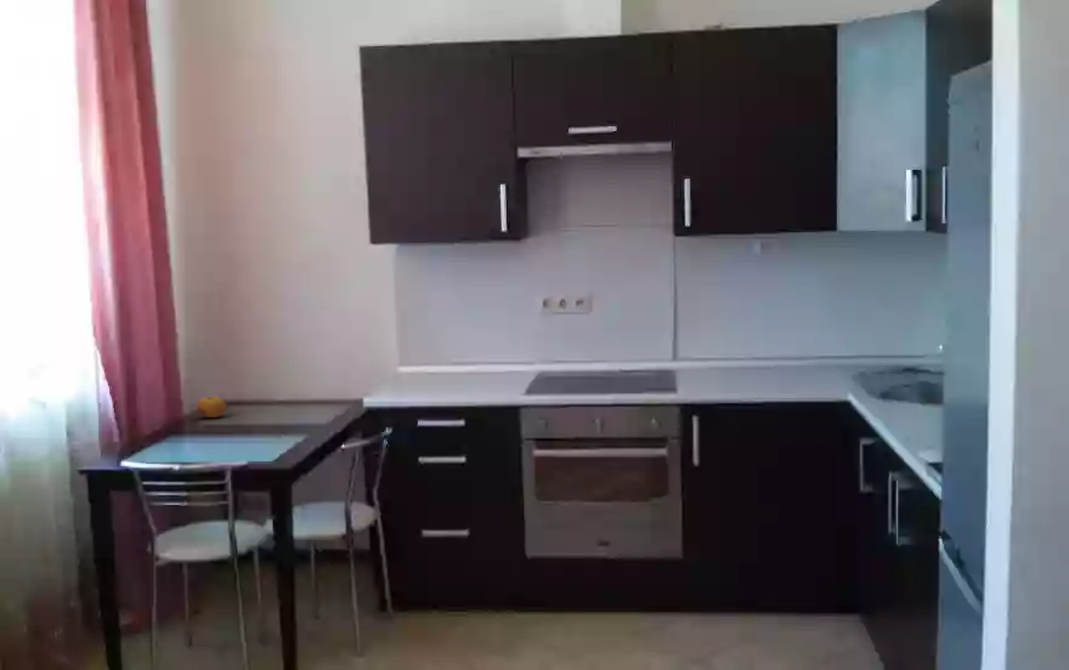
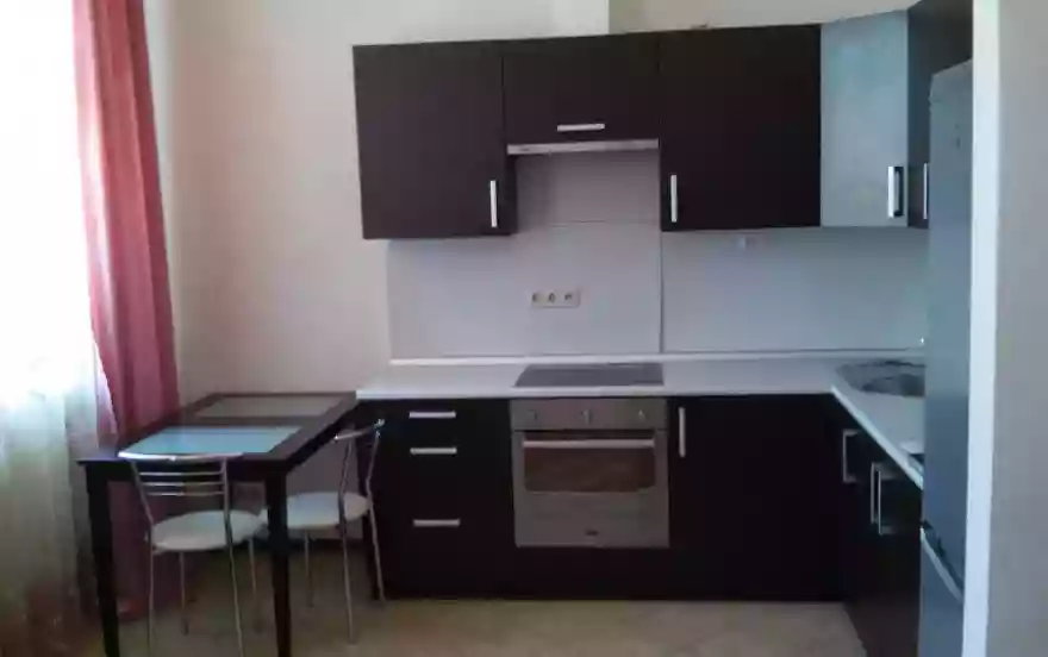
- fruit (210, 407)
